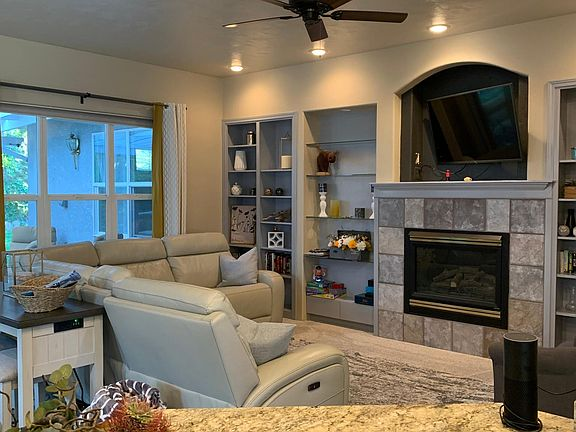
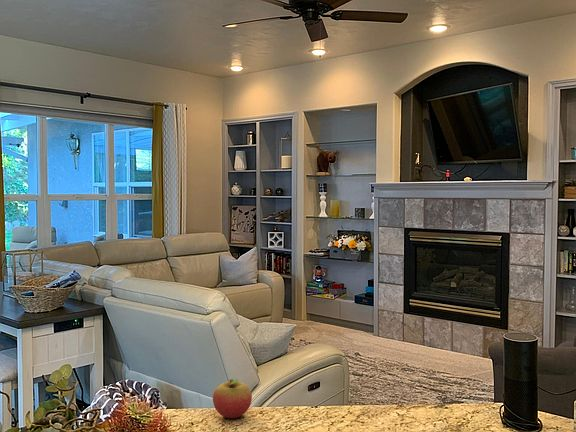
+ fruit (232, 395)
